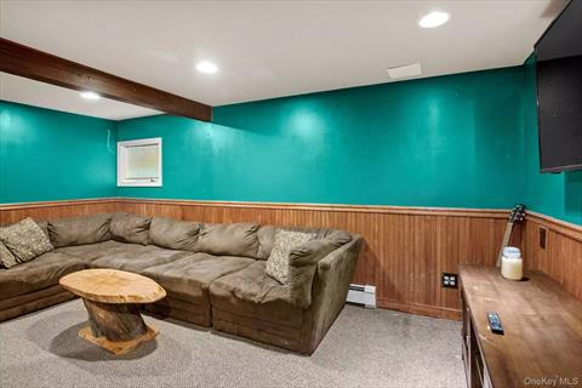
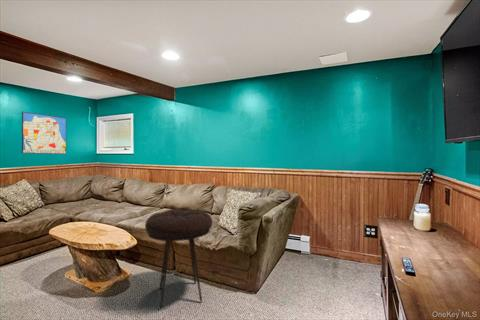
+ wall art (45, 134)
+ stool (190, 252)
